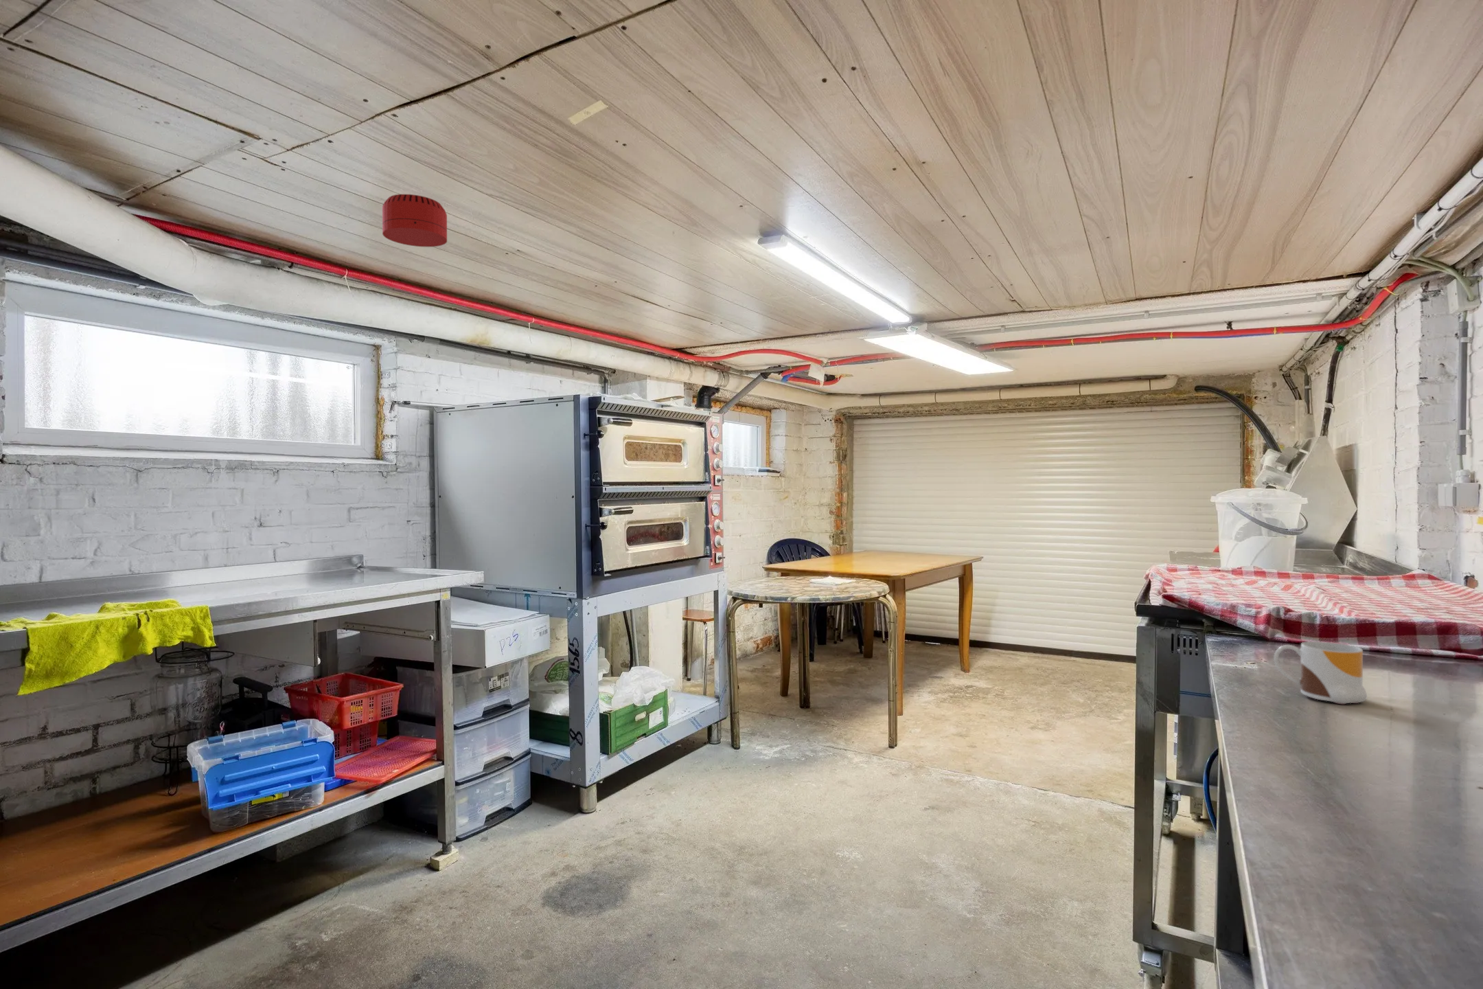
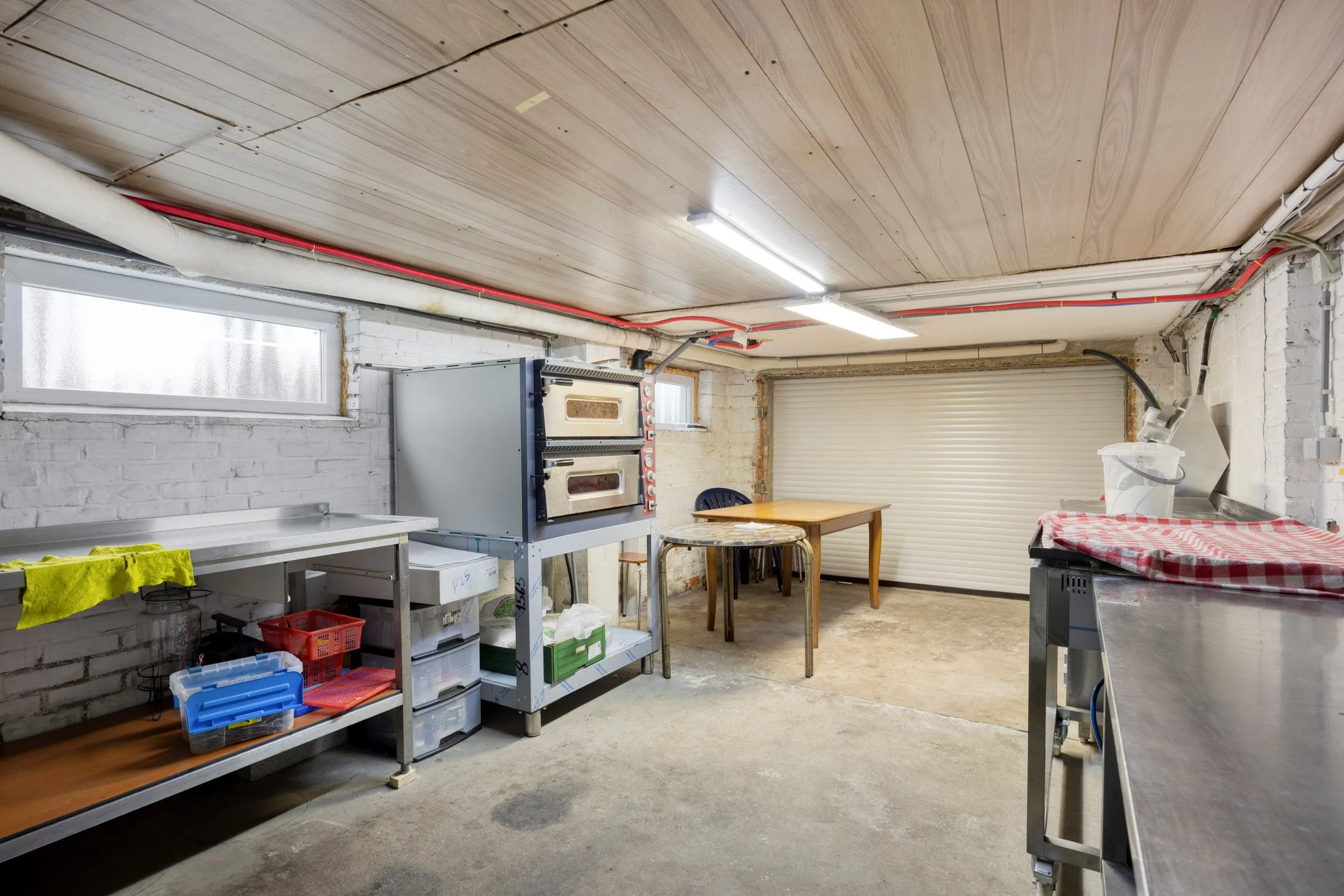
- mug (1319, 670)
- smoke detector (415, 220)
